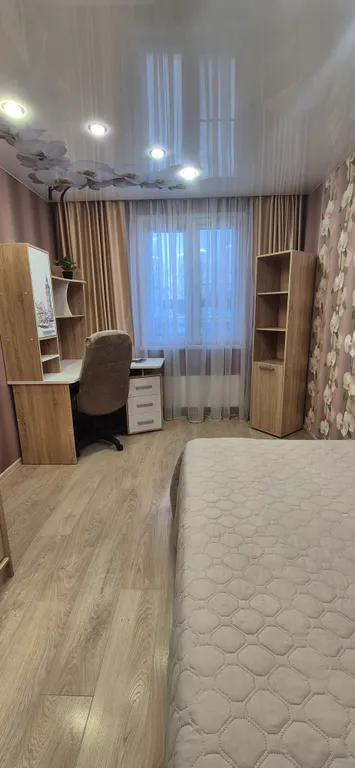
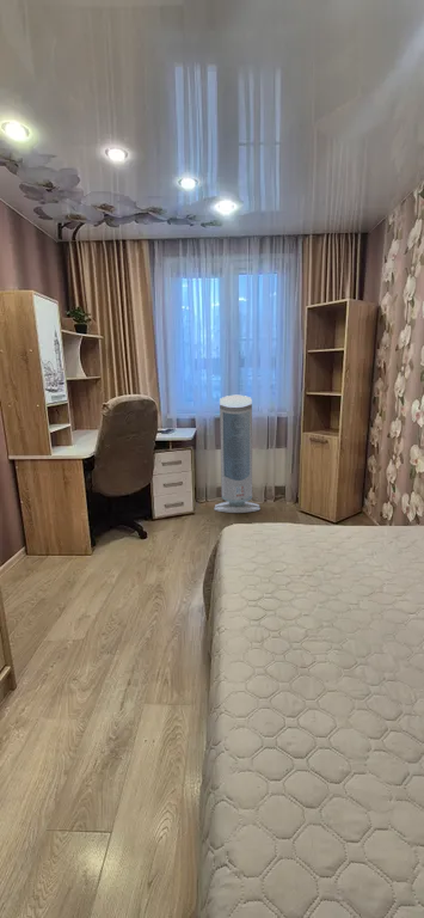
+ air purifier (235, 453)
